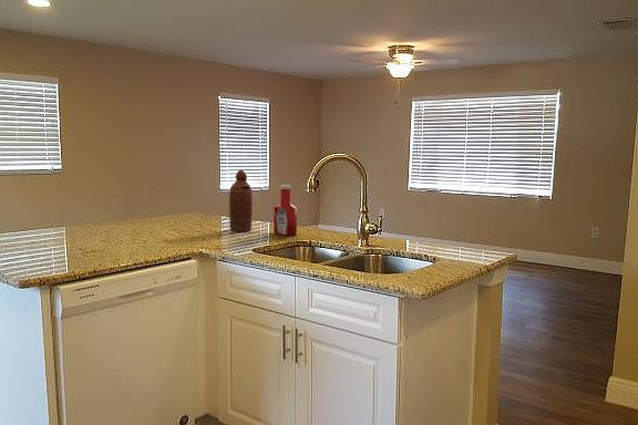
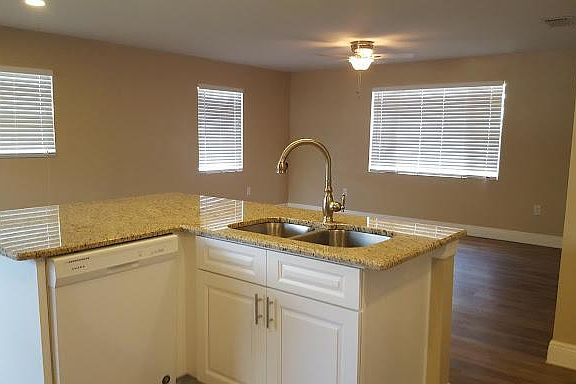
- soap bottle (285, 209)
- bottle (240, 200)
